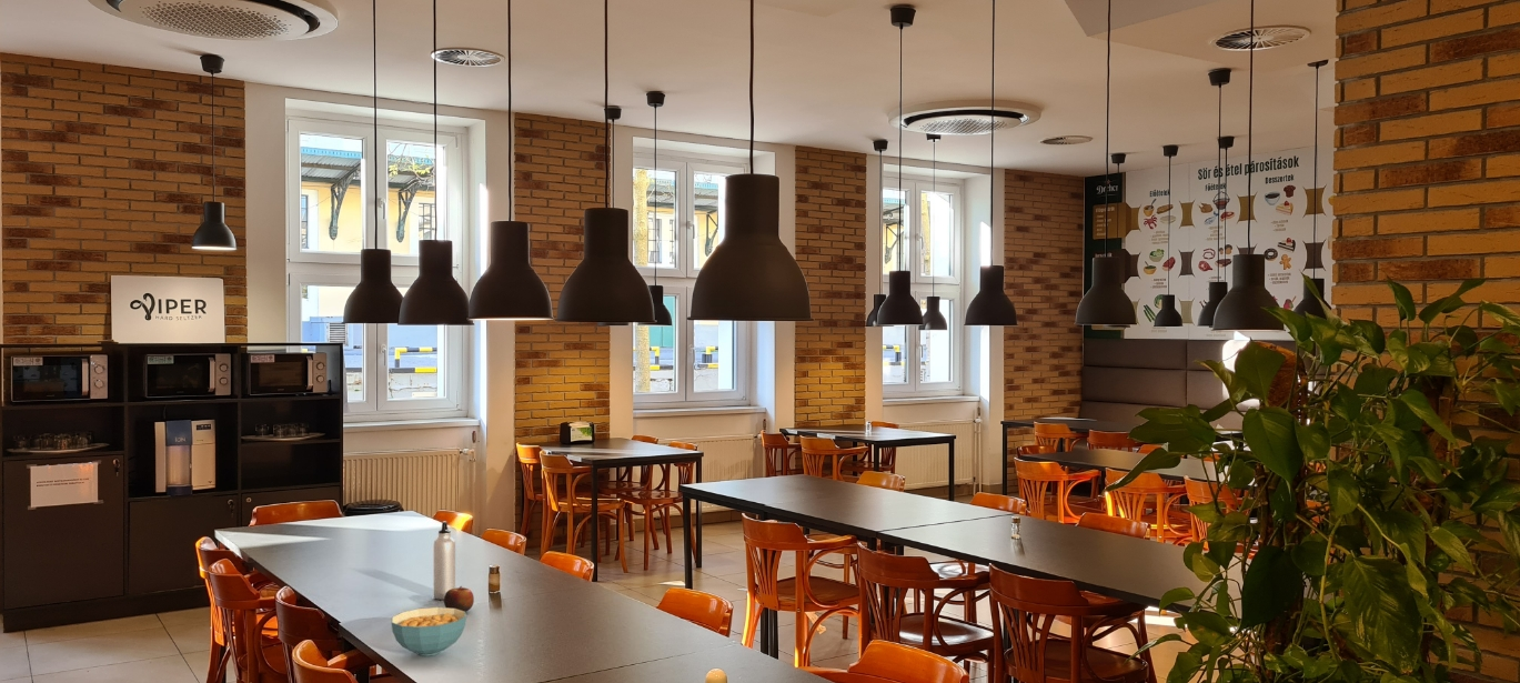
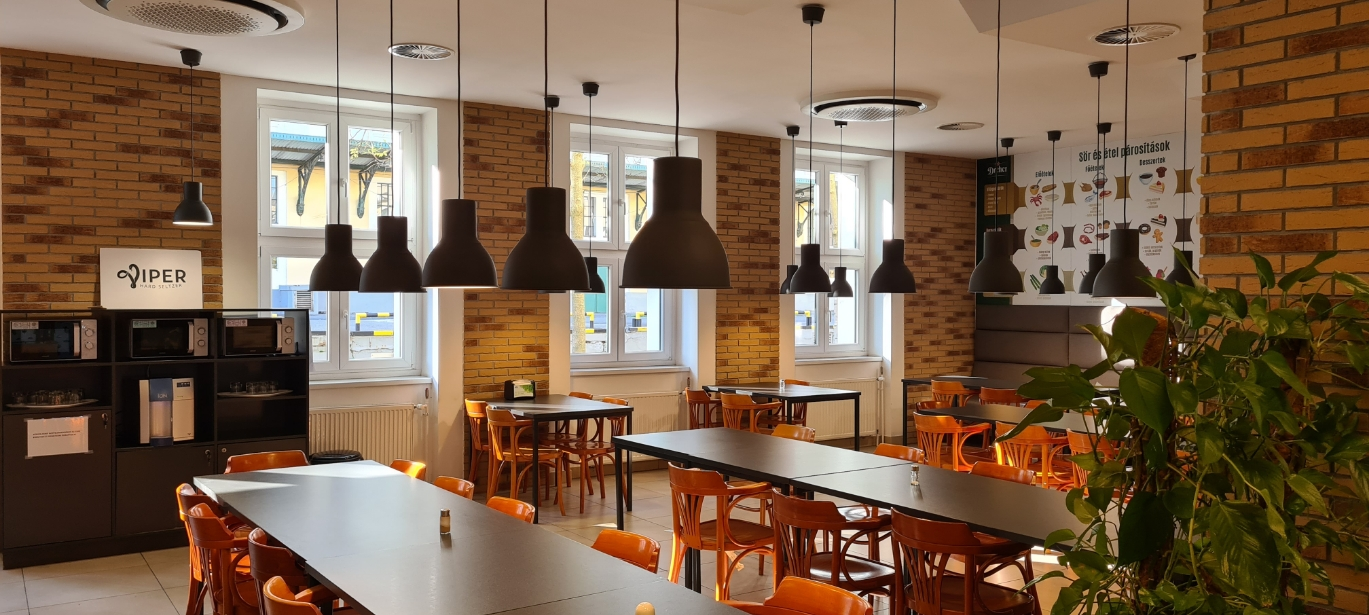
- cereal bowl (429, 634)
- water bottle (444, 559)
- apple (459, 599)
